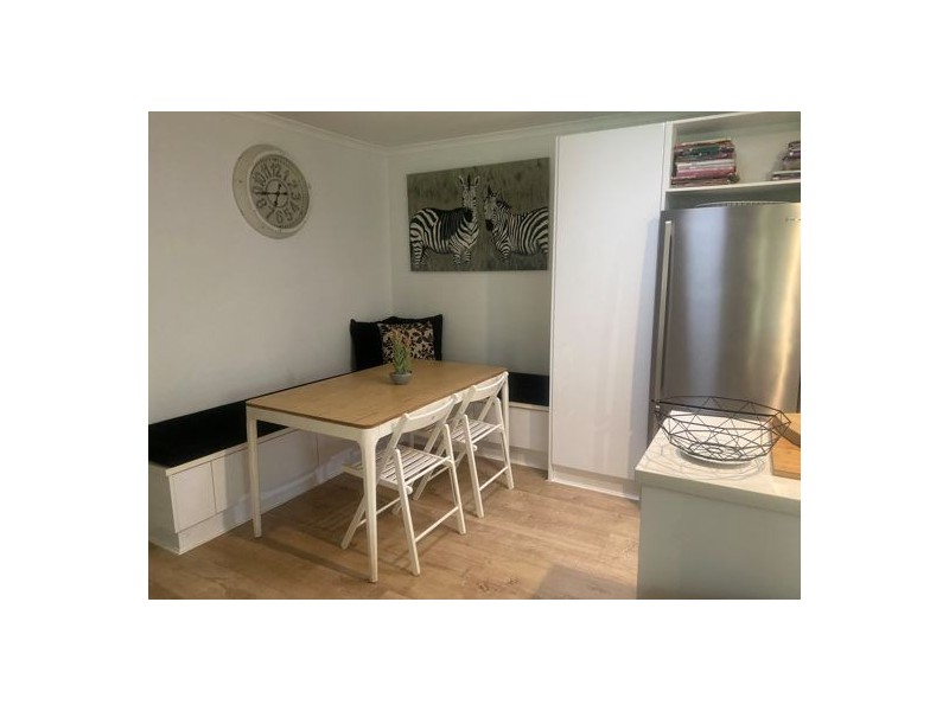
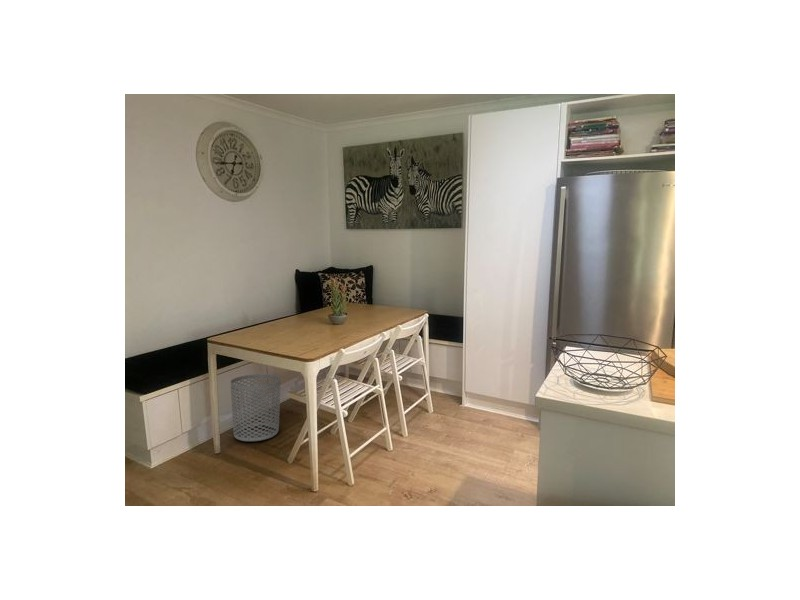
+ waste bin (256, 406)
